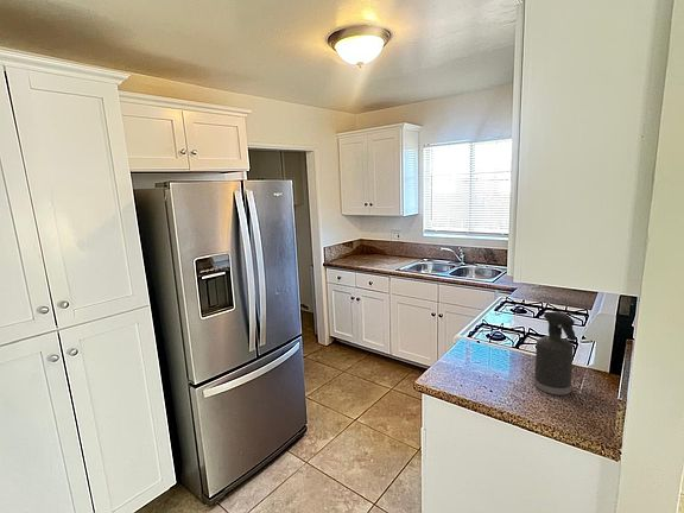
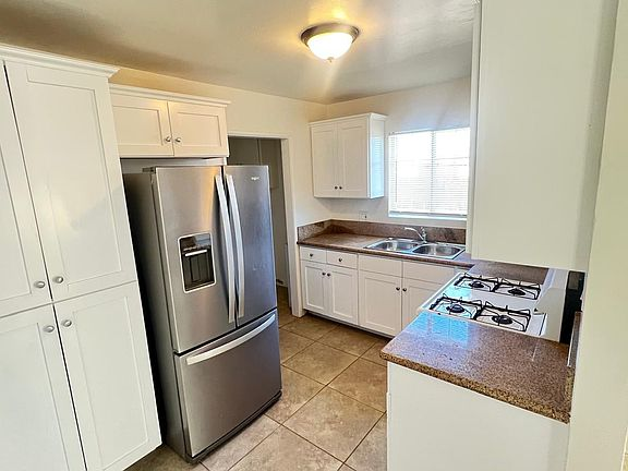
- spray bottle (555, 349)
